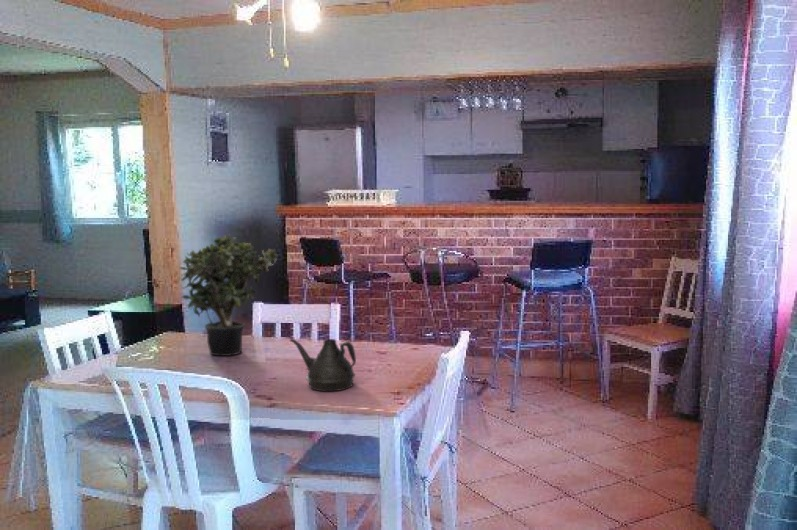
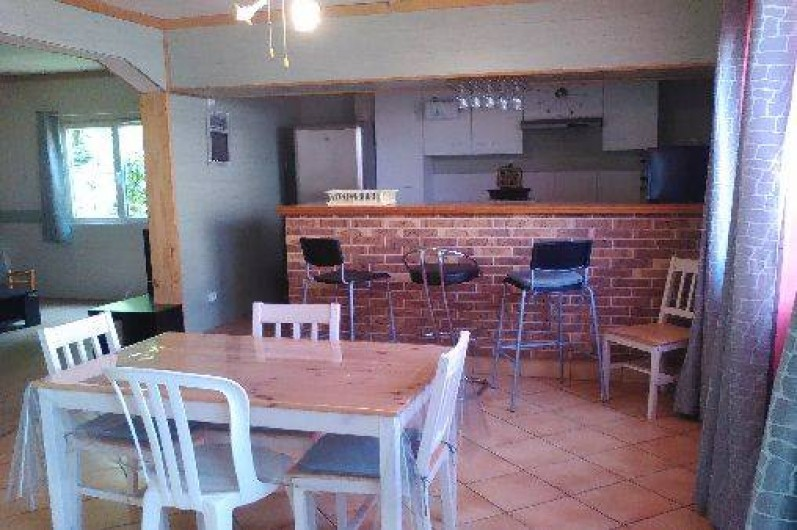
- potted plant (231, 293)
- teapot (322, 361)
